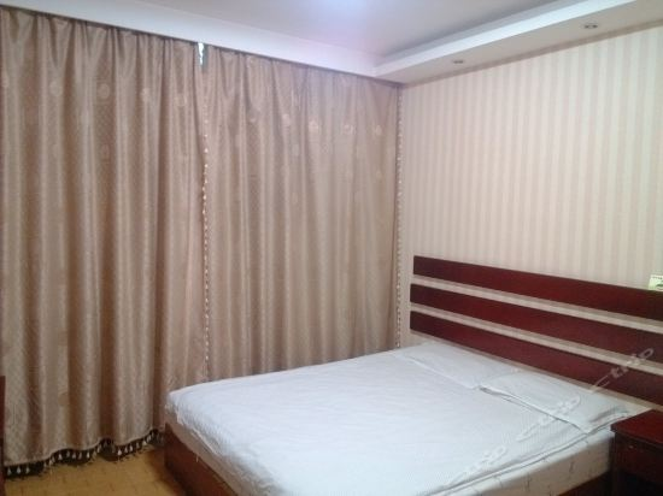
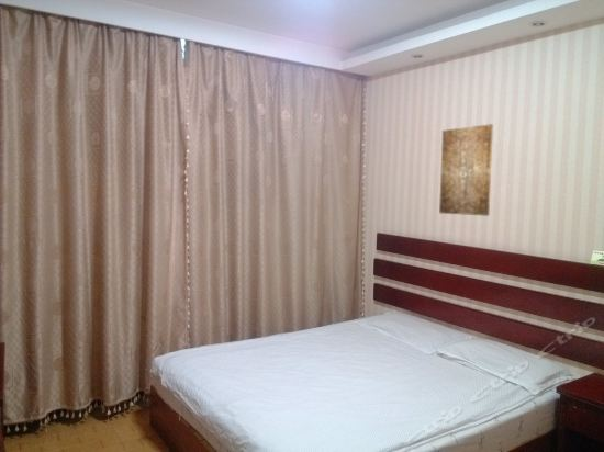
+ wall art (465, 171)
